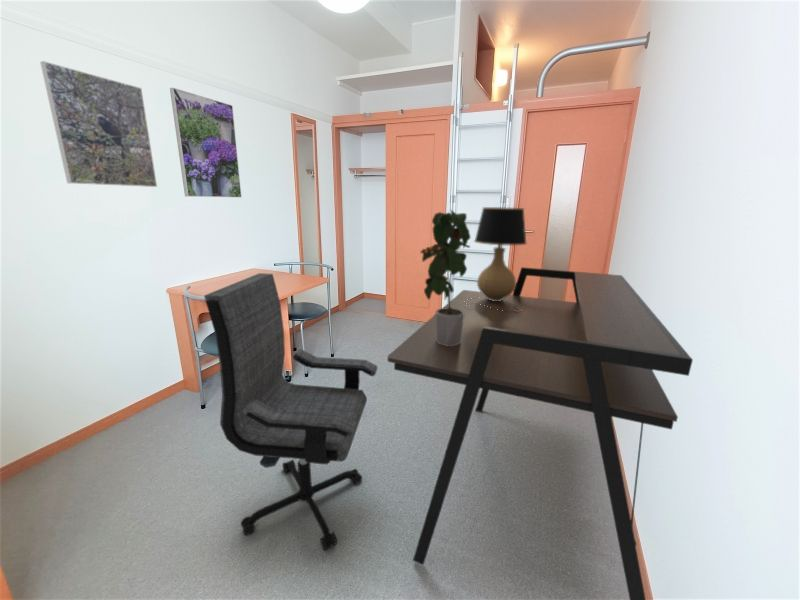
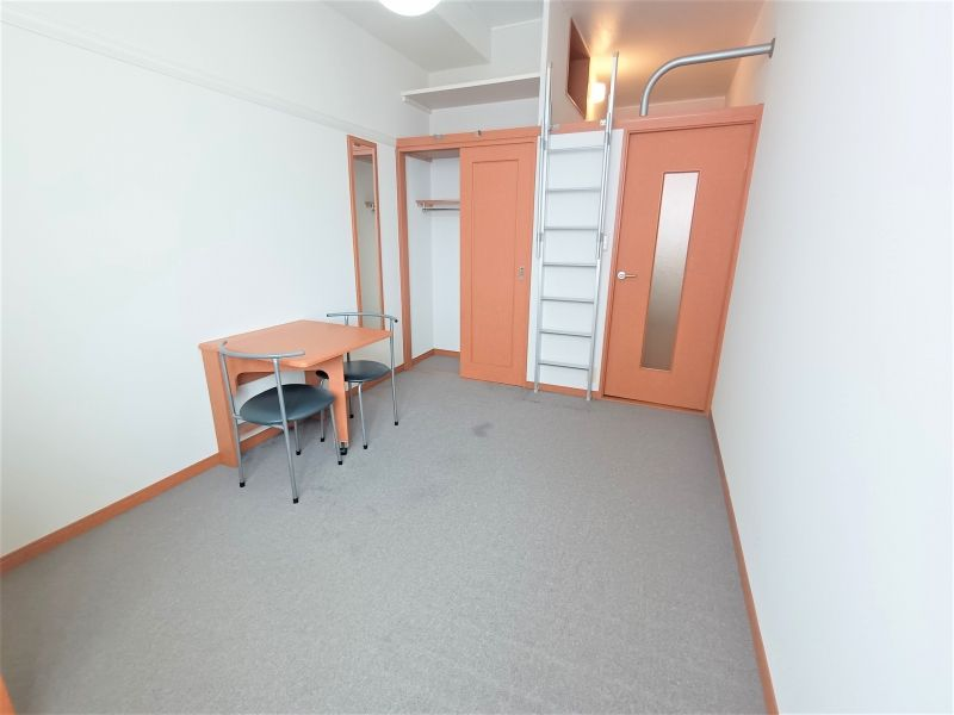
- desk (529, 396)
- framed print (106, 132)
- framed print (209, 148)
- table lamp (496, 255)
- potted plant (447, 278)
- office chair (306, 404)
